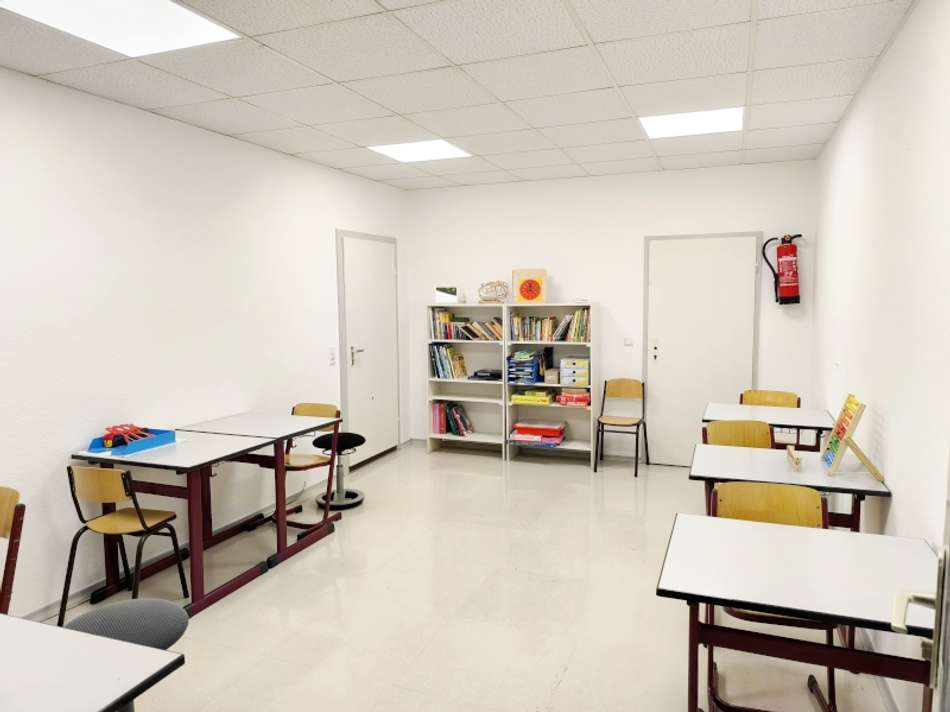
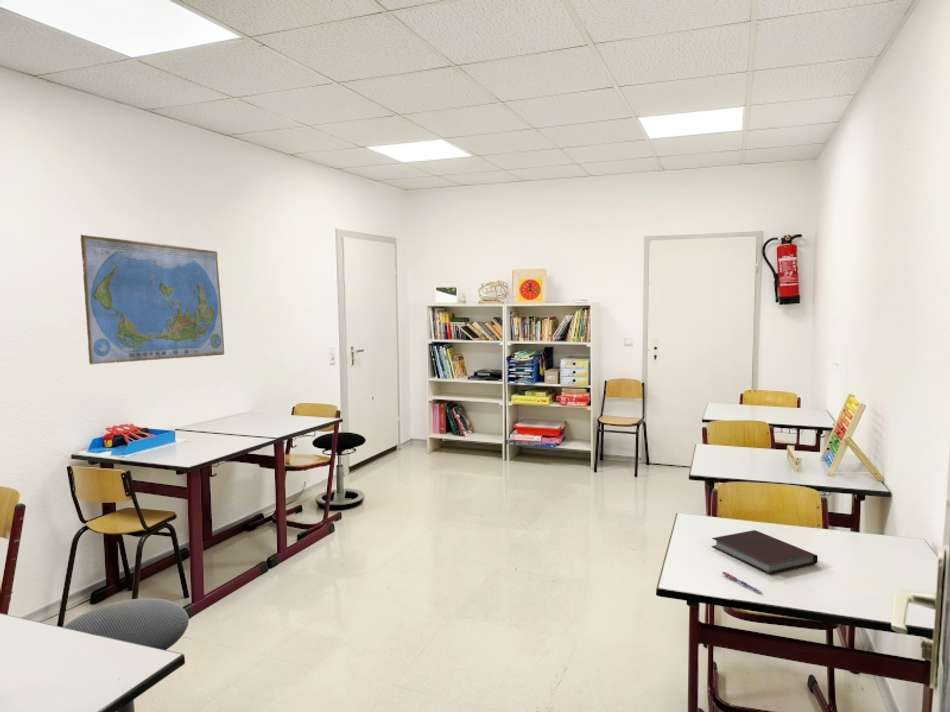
+ world map (161, 302)
+ notebook (762, 550)
+ pen (741, 581)
